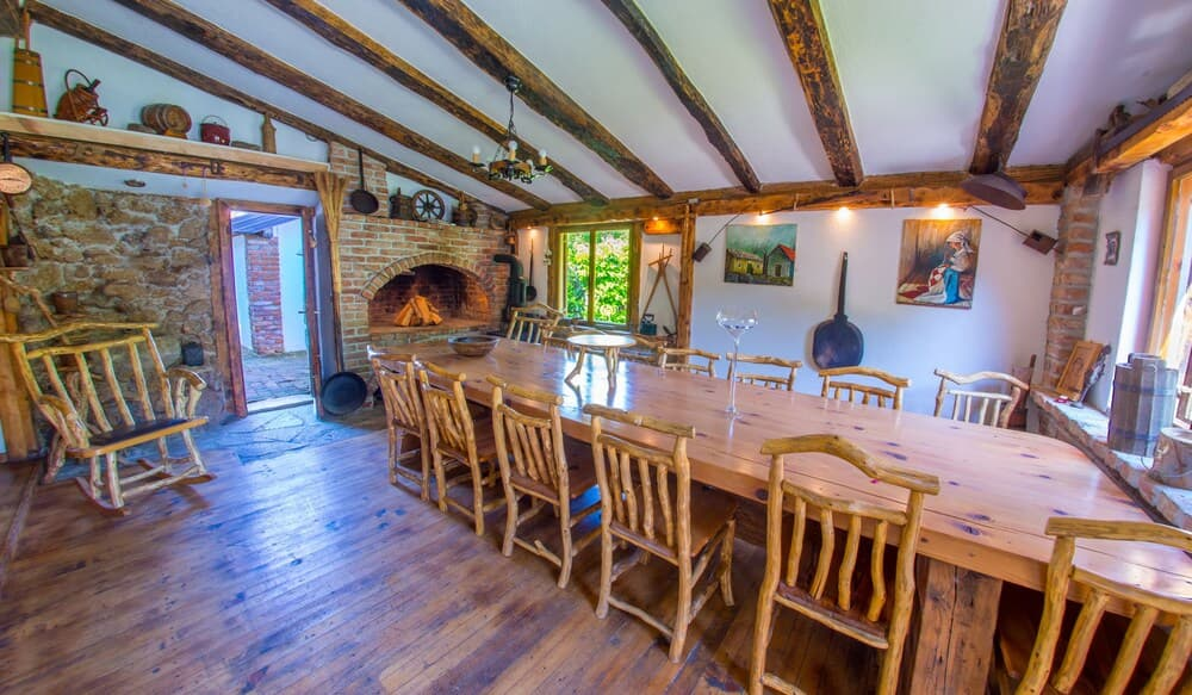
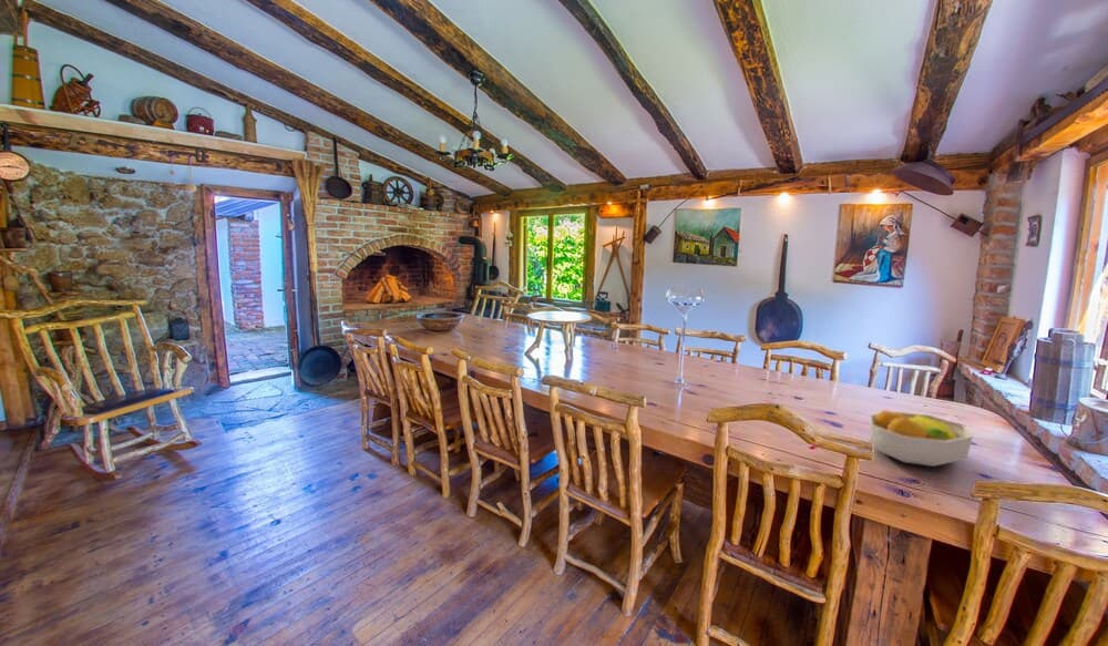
+ fruit bowl (916, 432)
